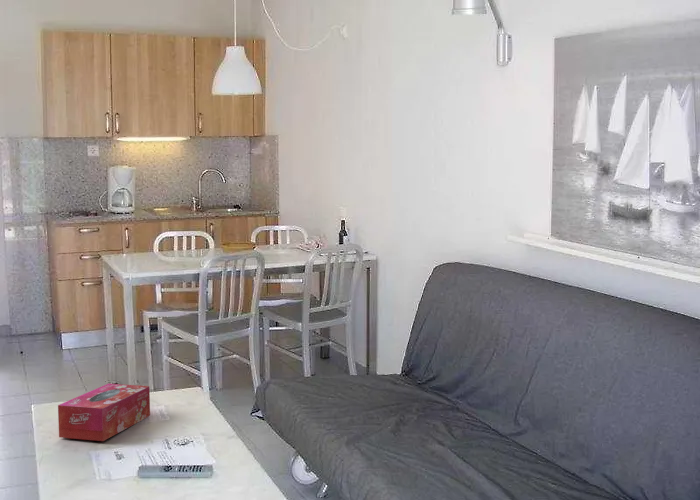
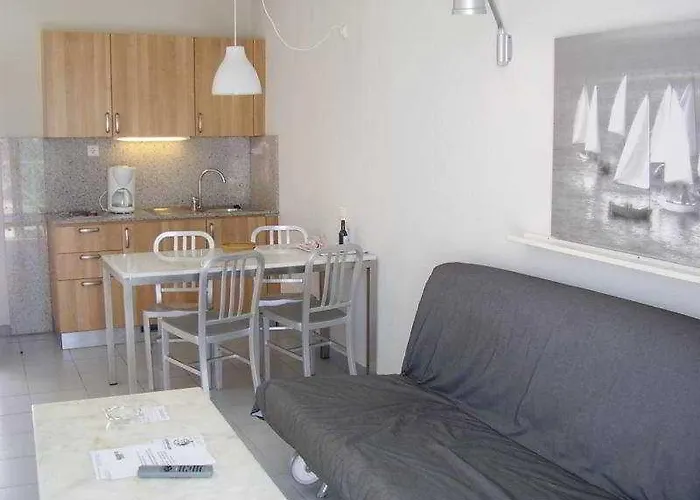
- tissue box (106, 410)
